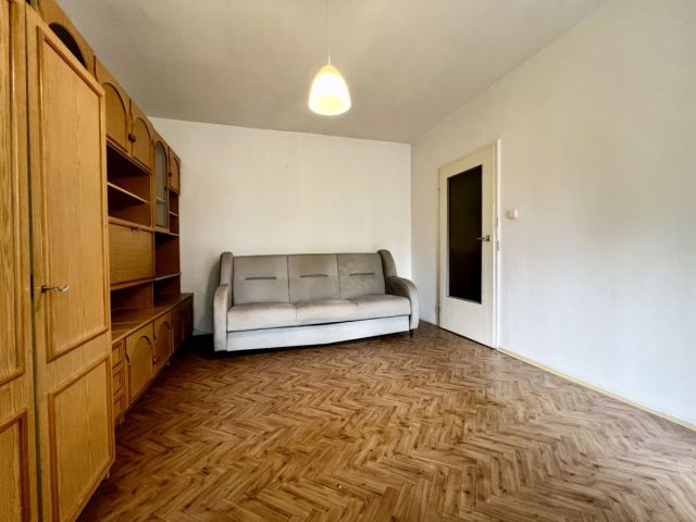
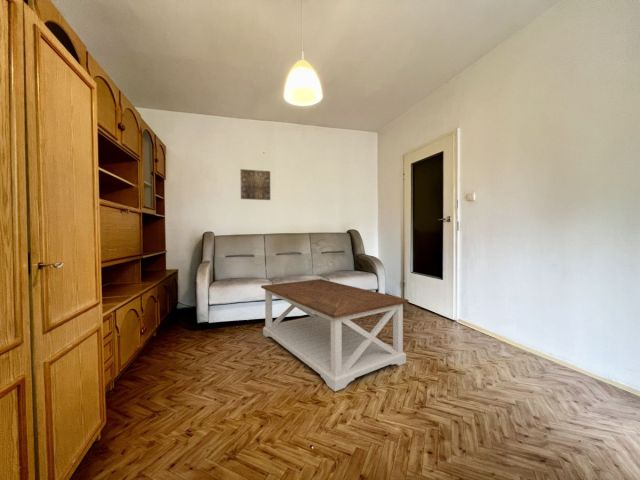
+ coffee table (325, 319)
+ wall art (255, 185)
